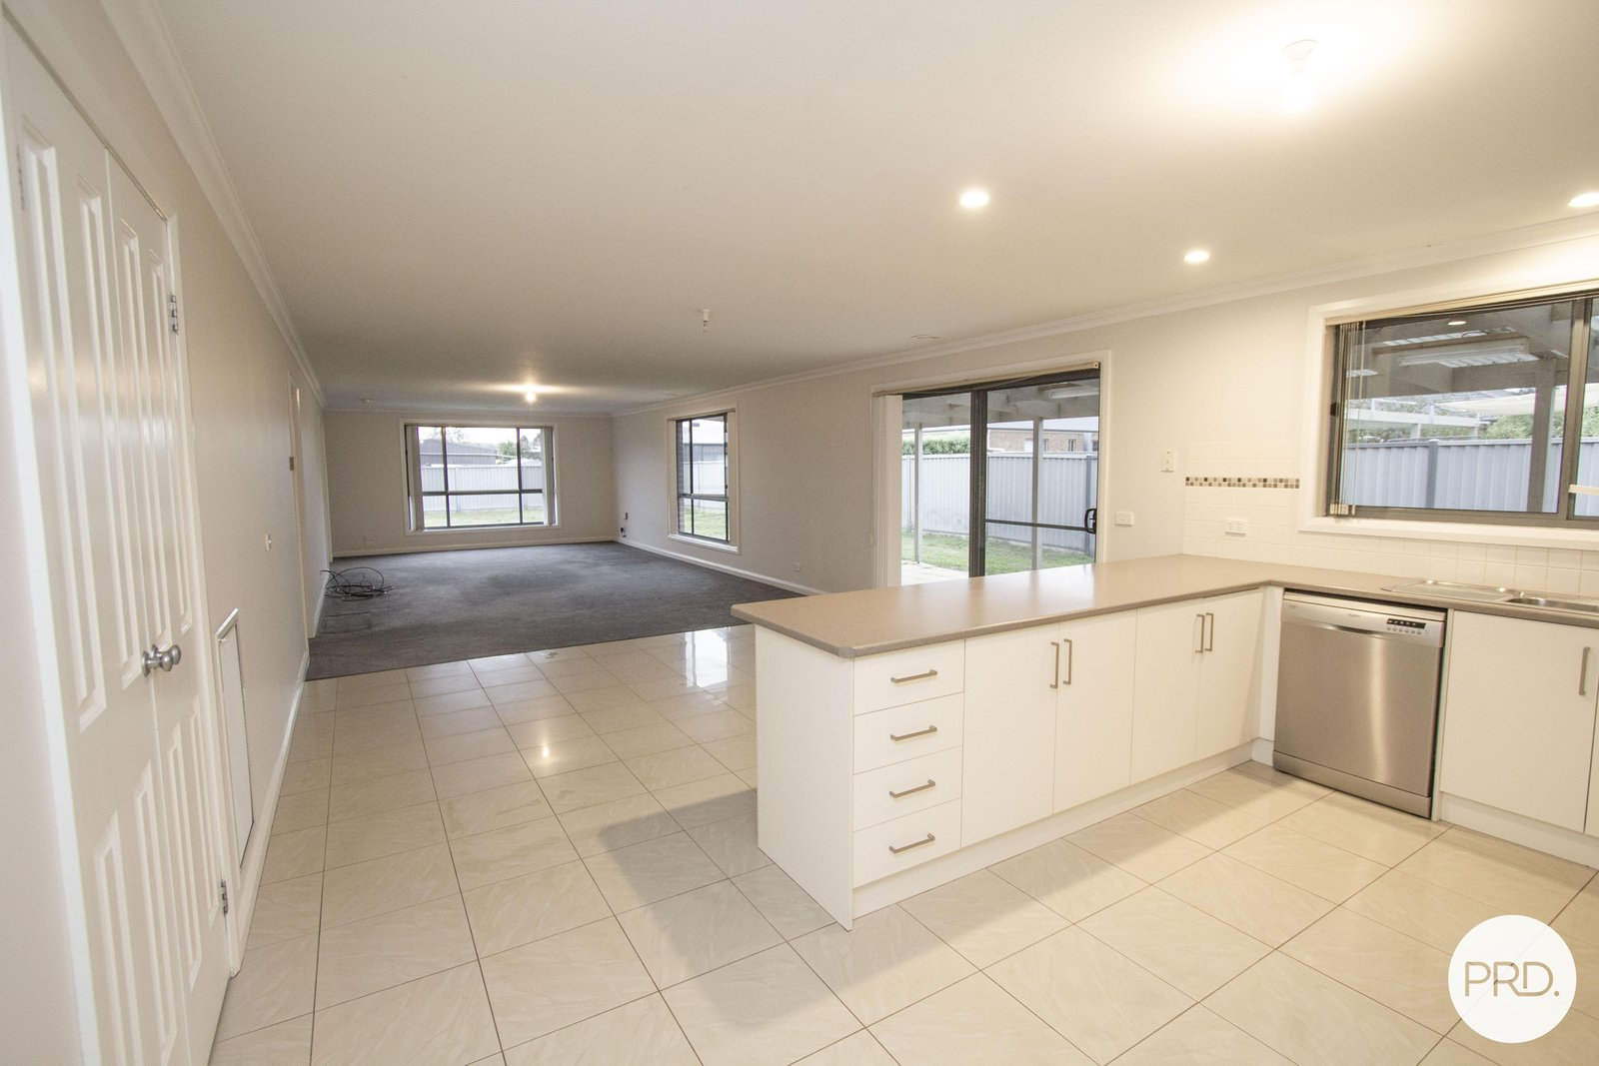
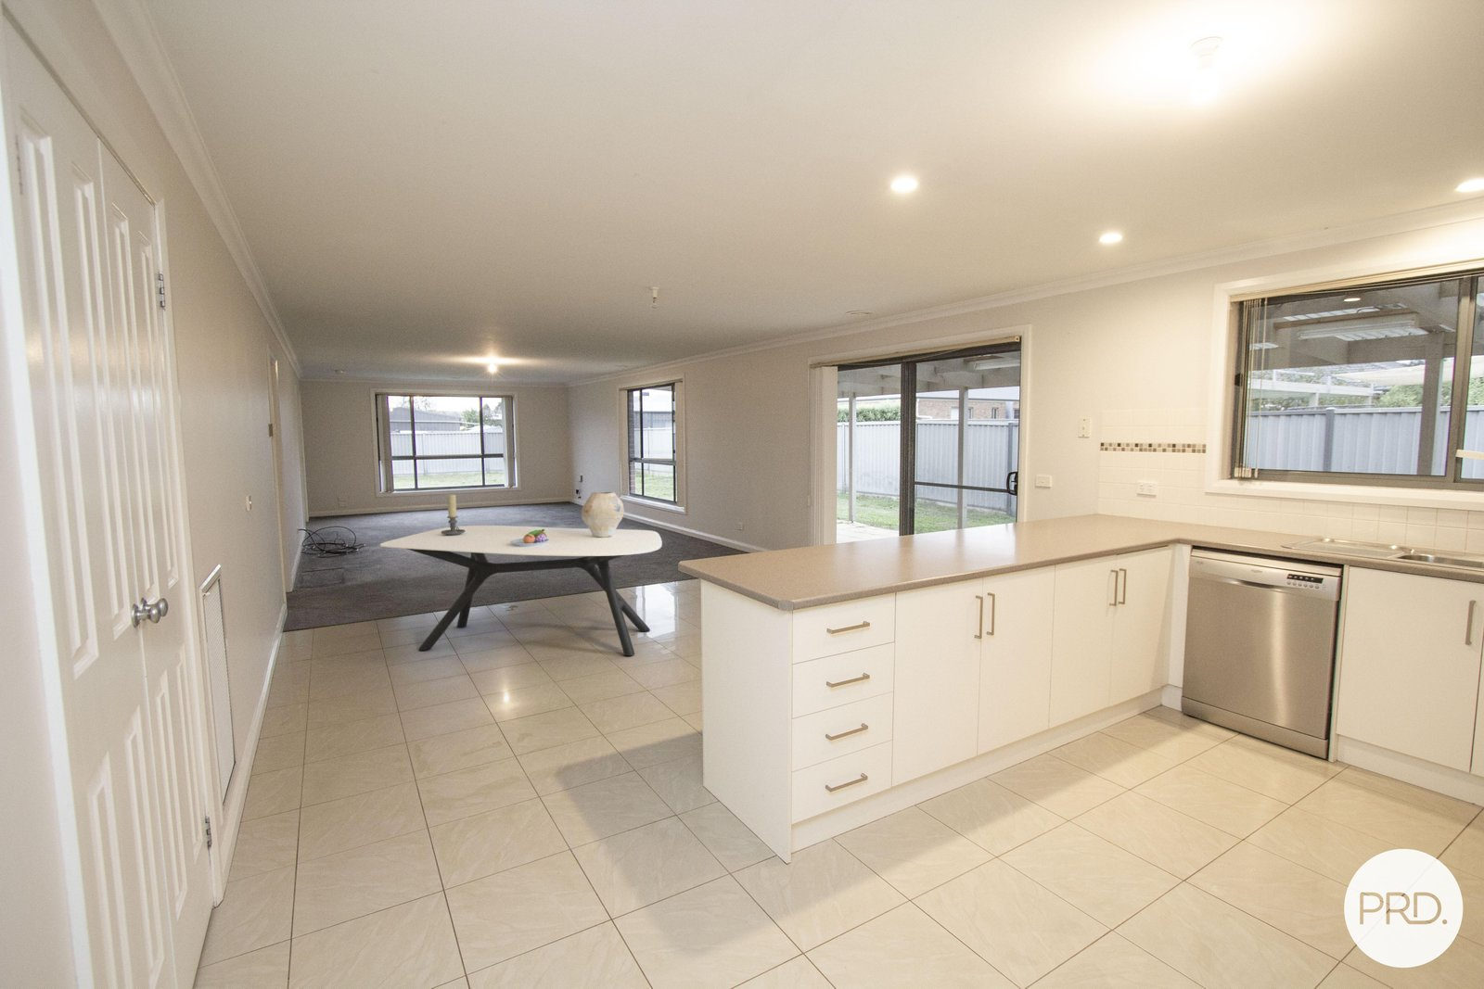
+ candle holder (453, 513)
+ dining table (534, 570)
+ fruit bowl (530, 535)
+ vase (602, 513)
